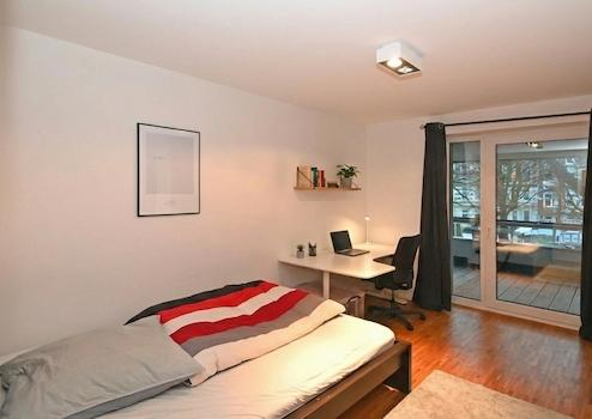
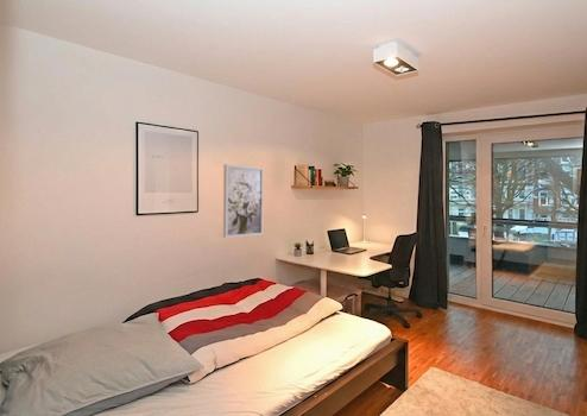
+ wall art (244, 201)
